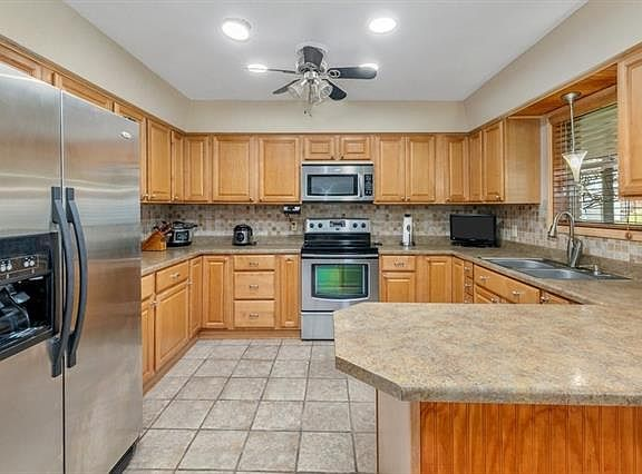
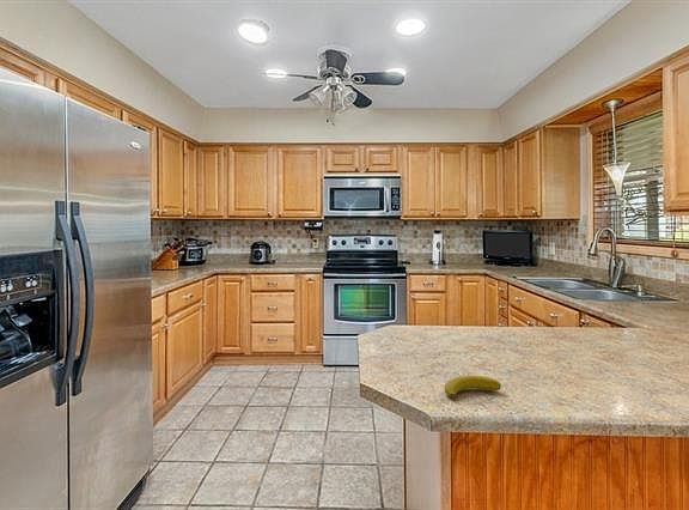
+ banana (469, 384)
